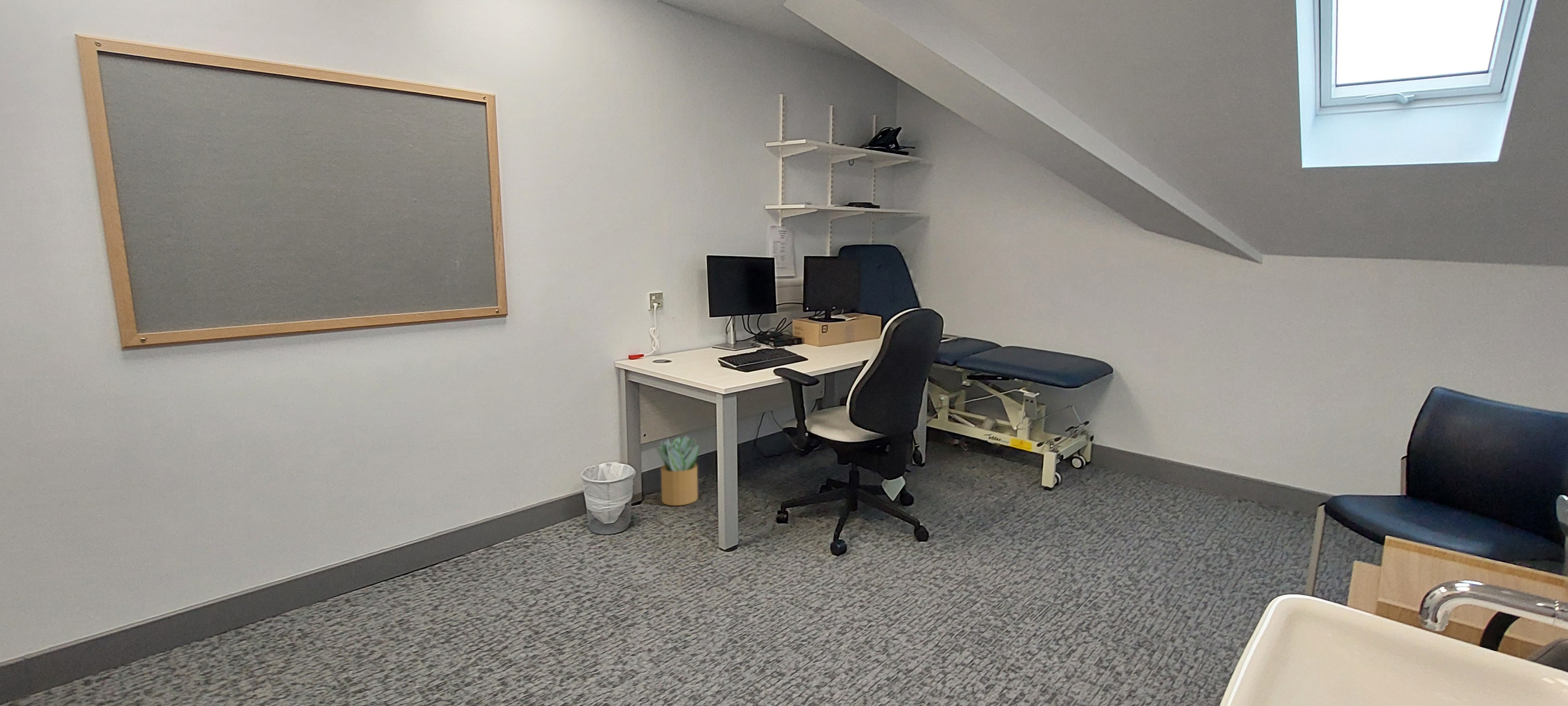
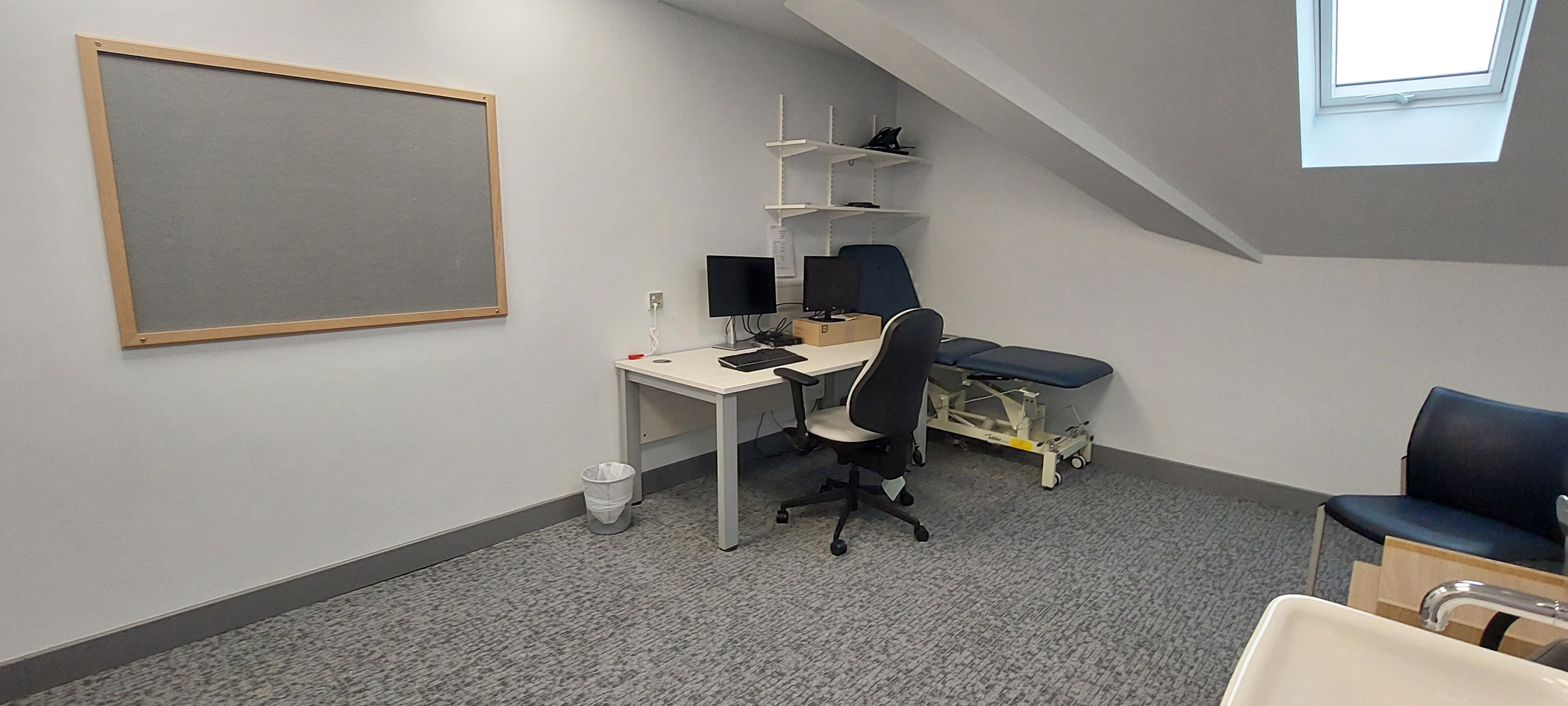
- potted plant (676, 470)
